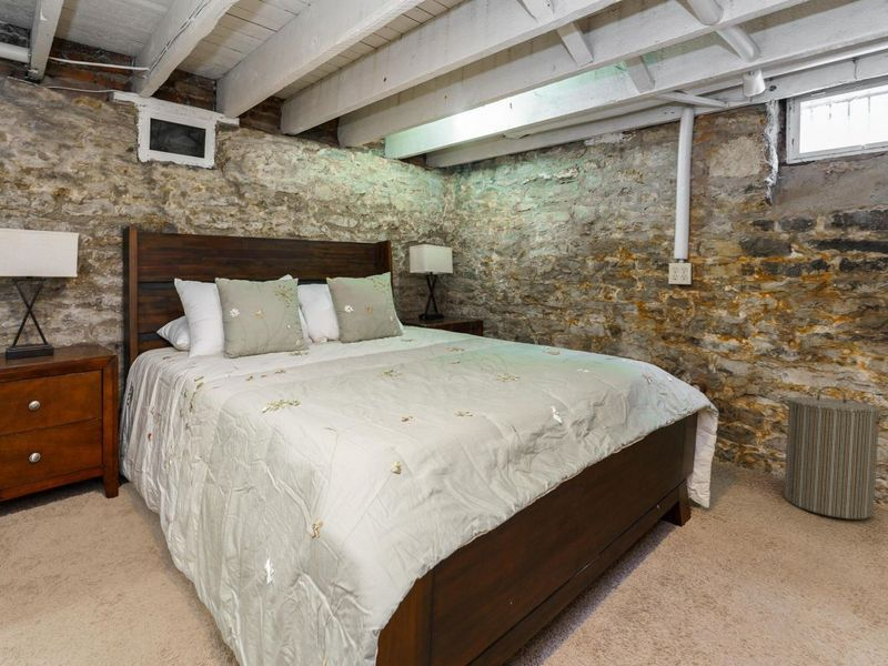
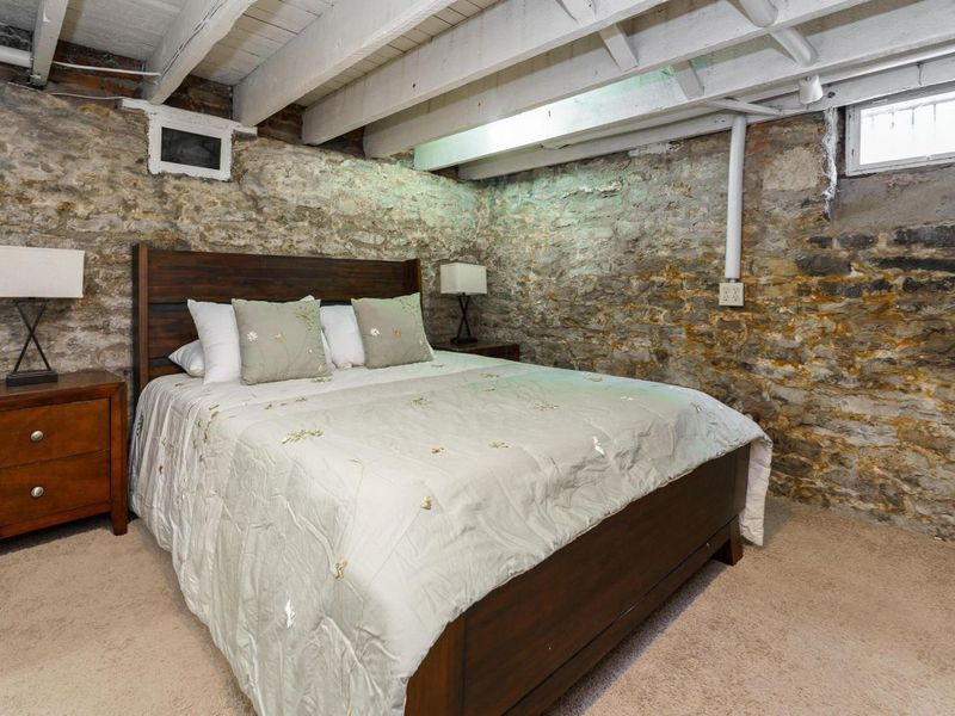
- laundry hamper (829, 445)
